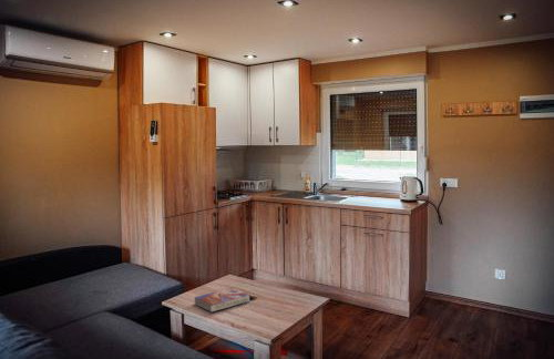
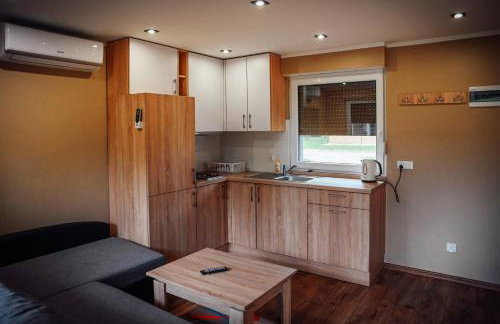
- textbook (222, 299)
